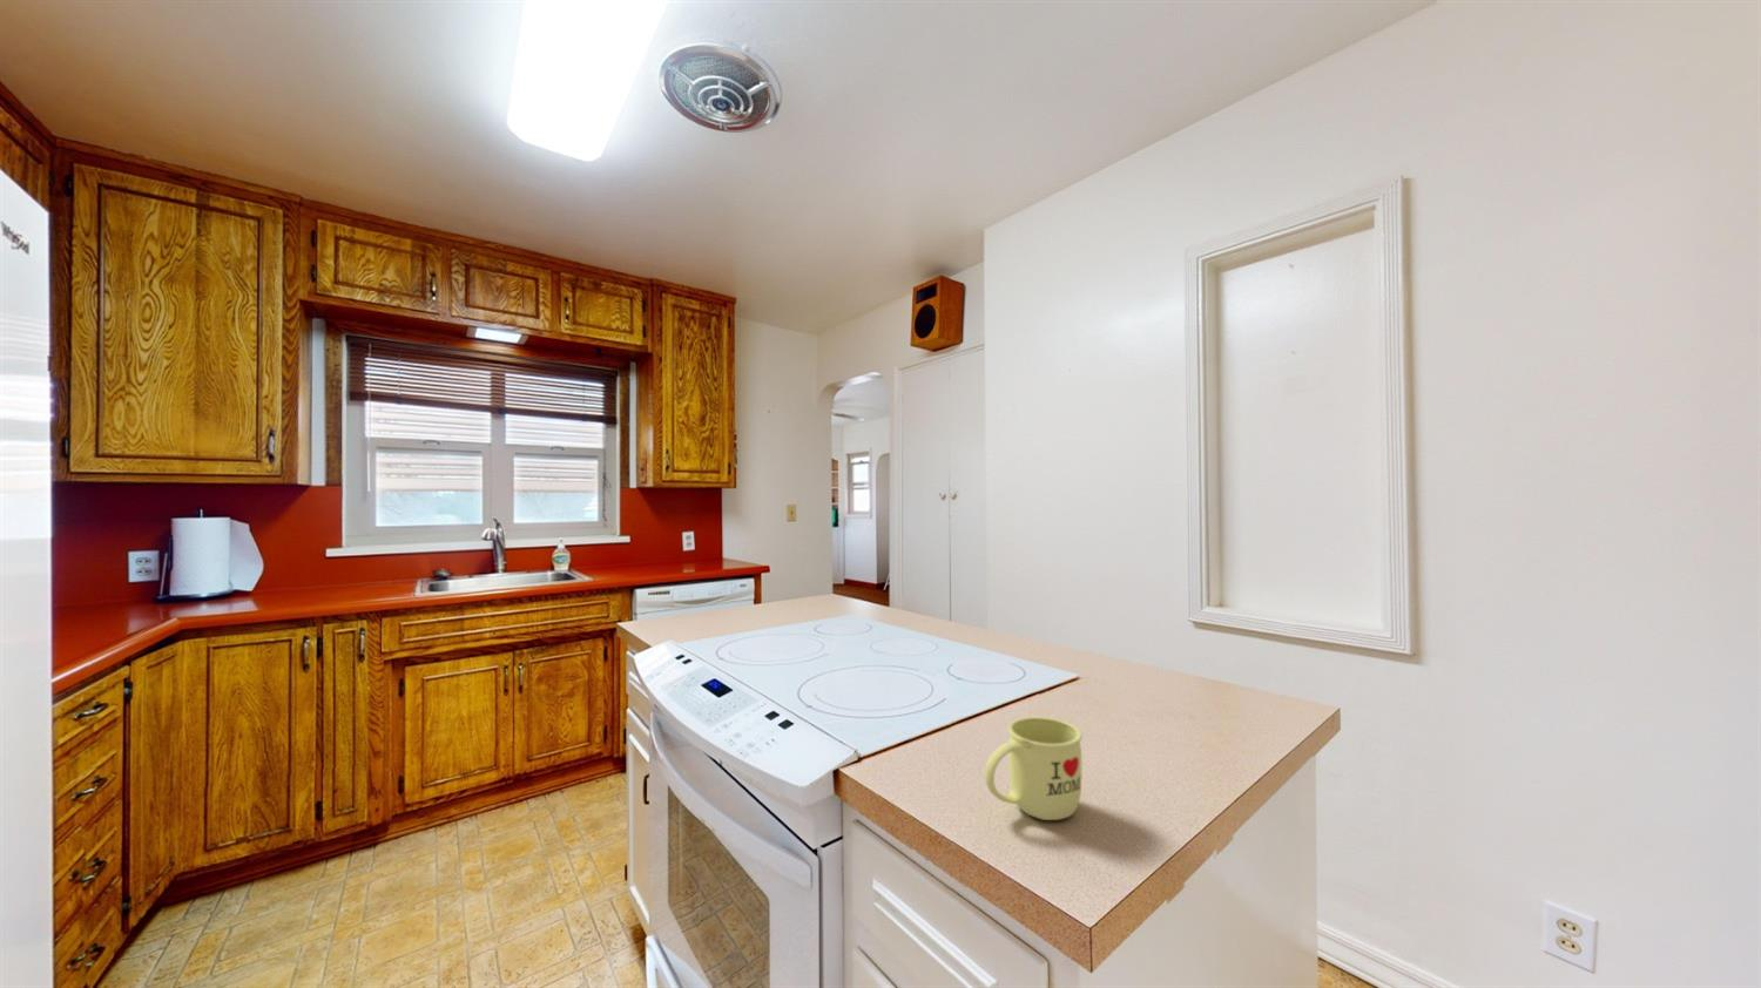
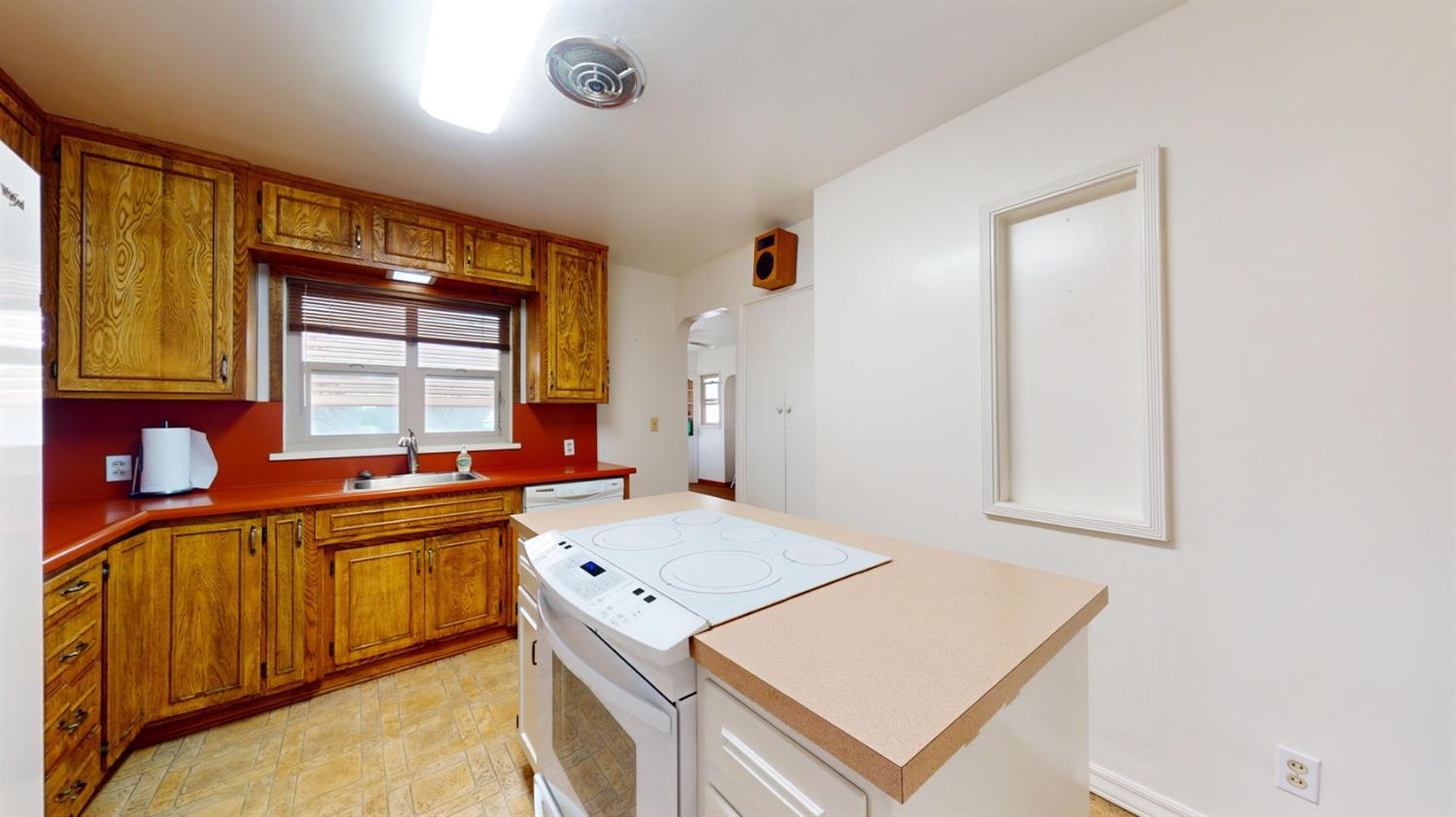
- mug (1033, 772)
